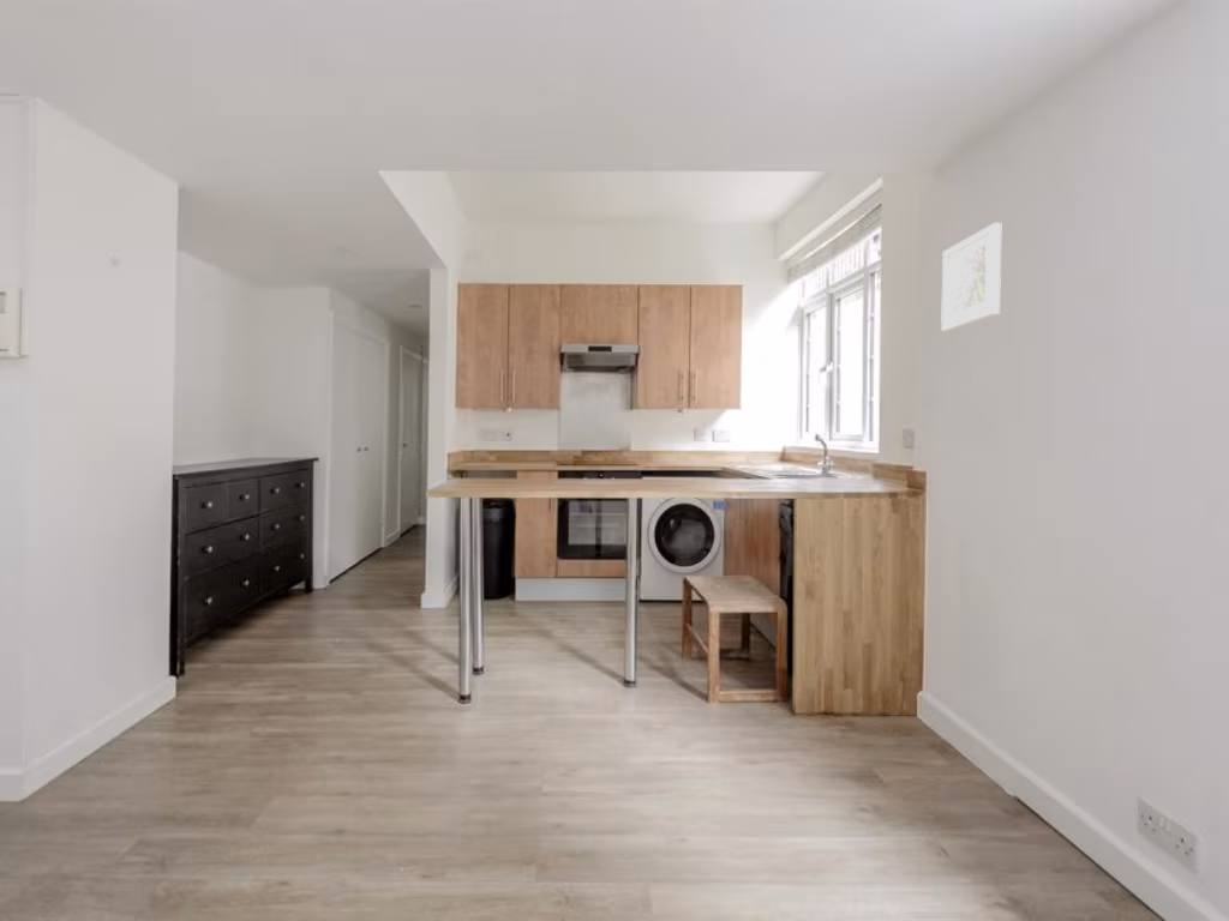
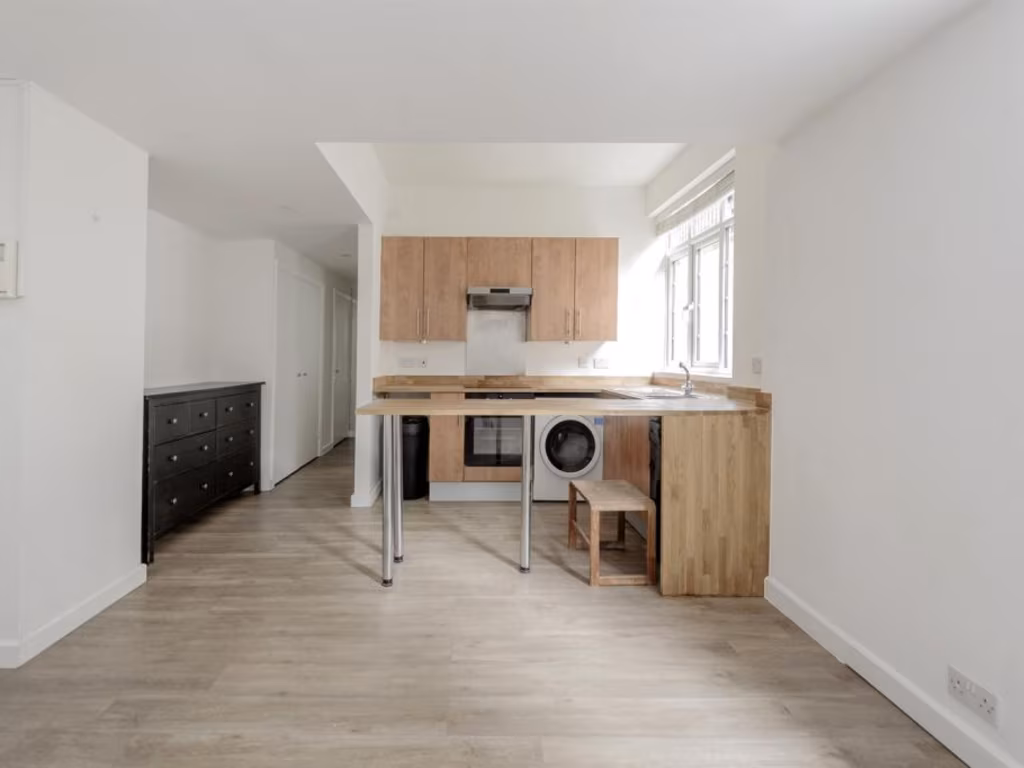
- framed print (969, 279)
